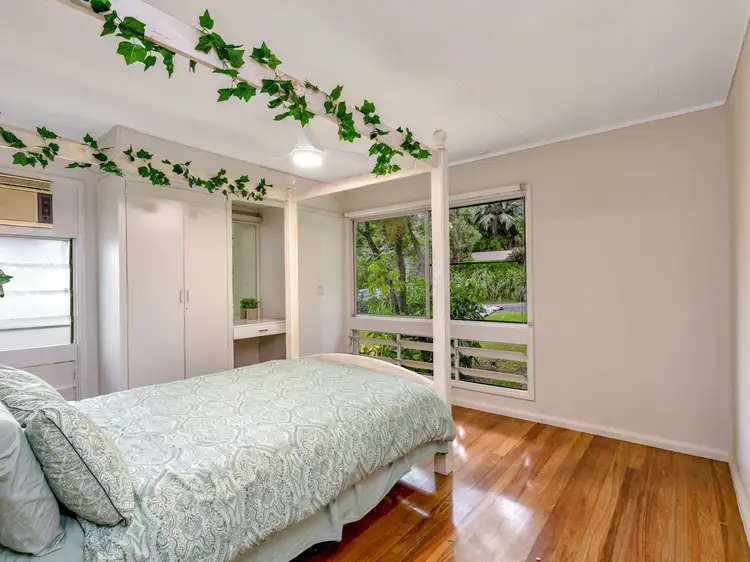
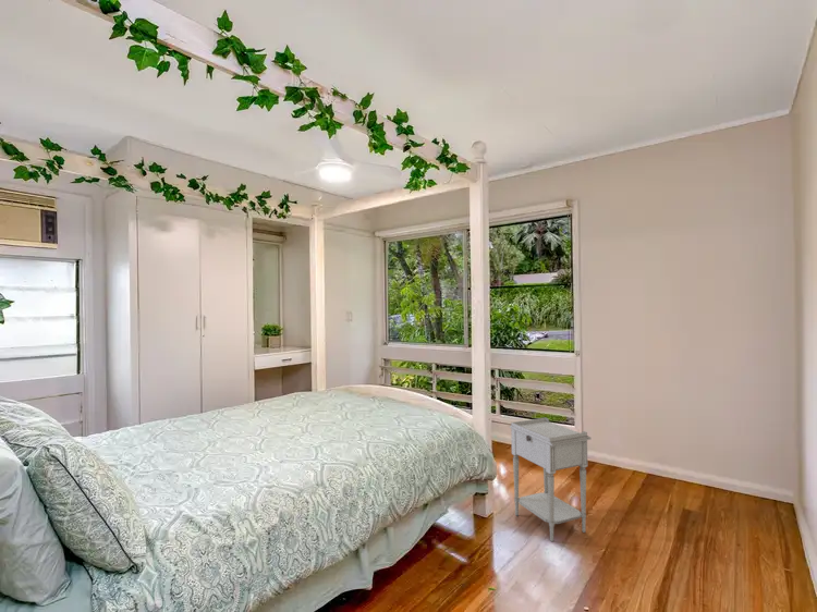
+ nightstand (548, 475)
